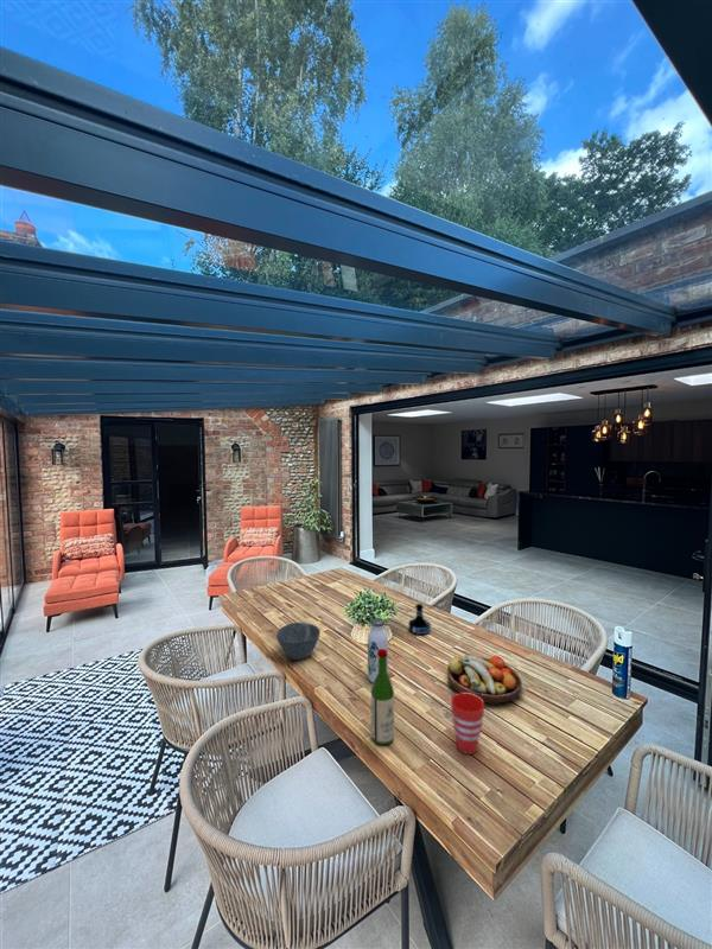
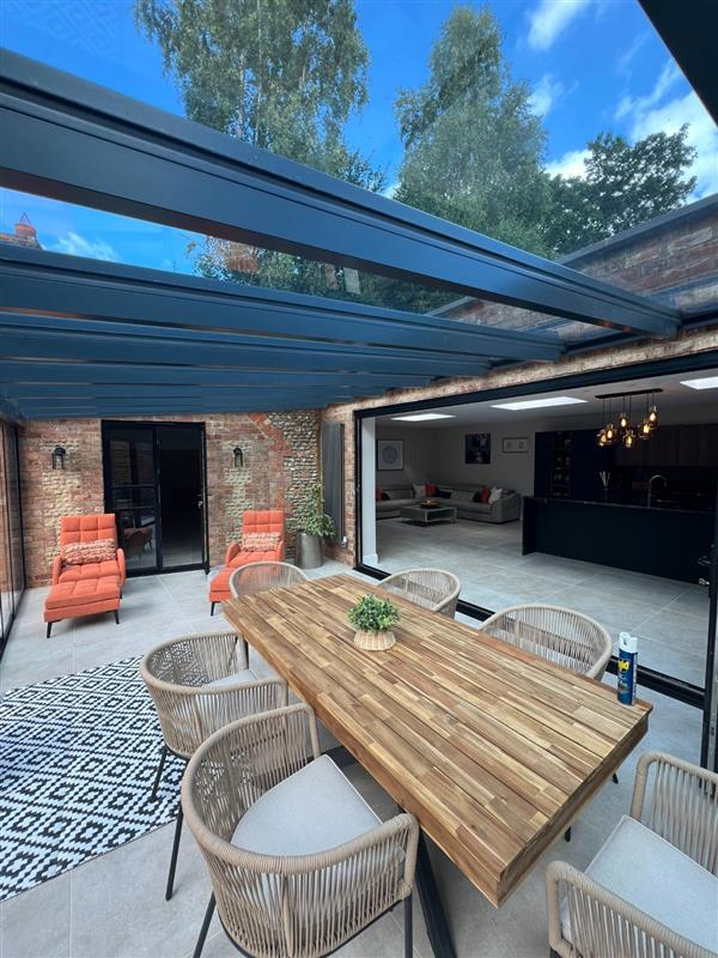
- water bottle (377, 649)
- fruit bowl (483, 671)
- wine bottle (382, 694)
- cup (466, 724)
- tequila bottle (419, 617)
- bowl (298, 643)
